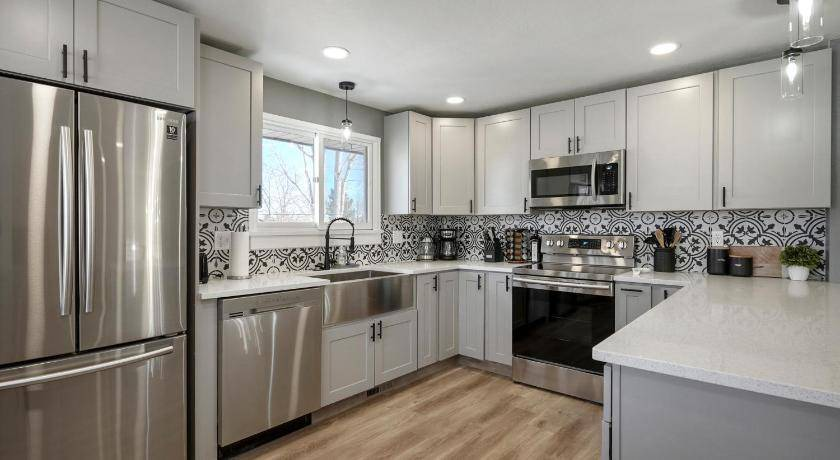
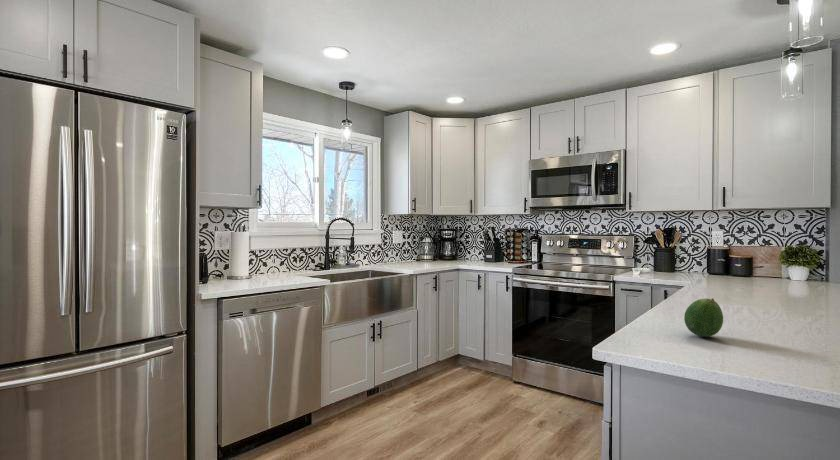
+ fruit (703, 316)
